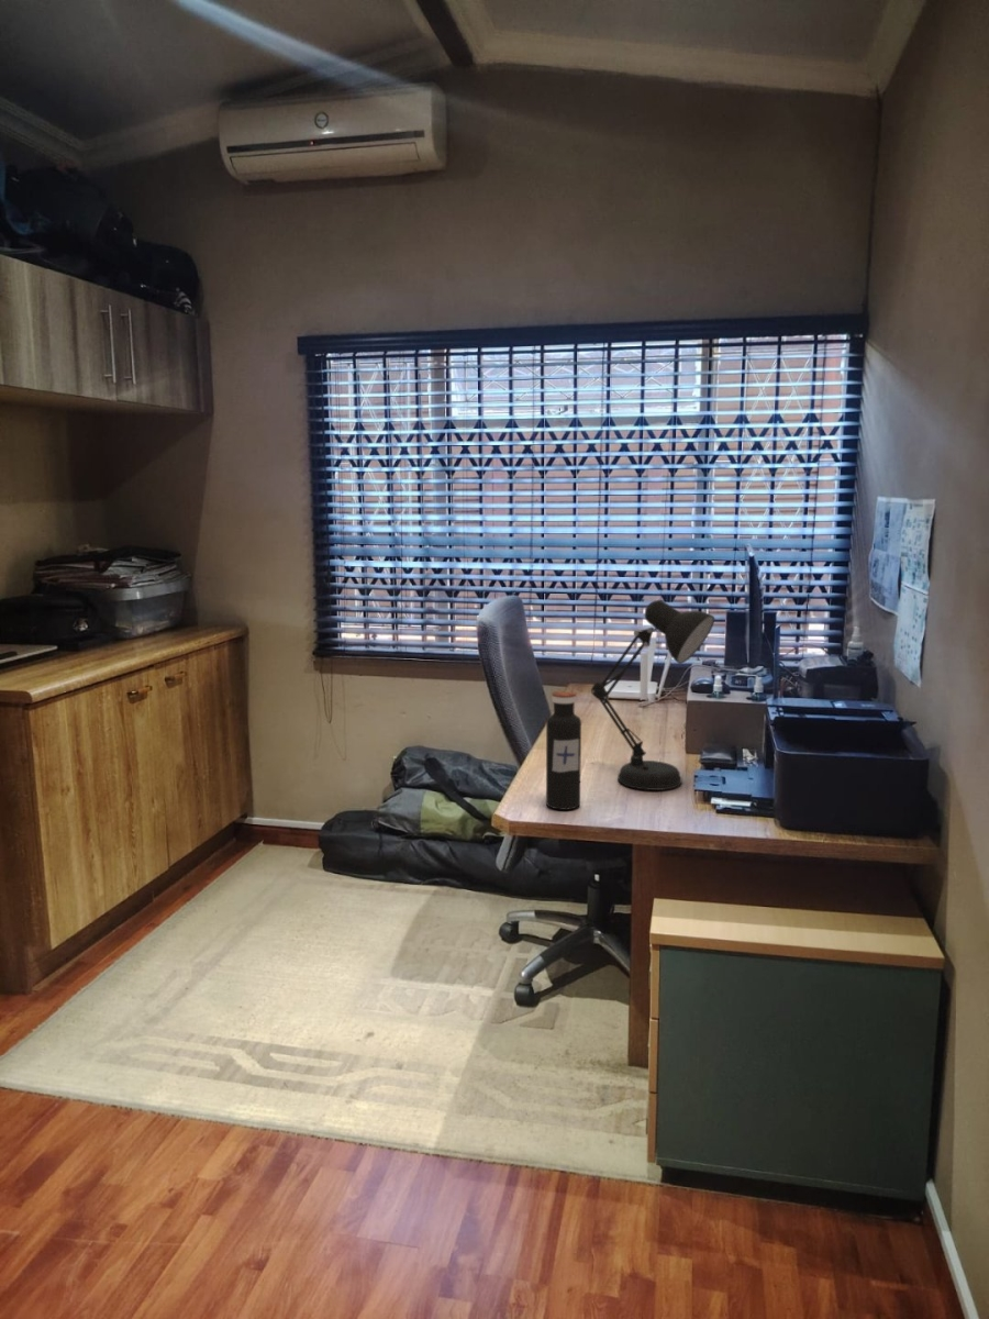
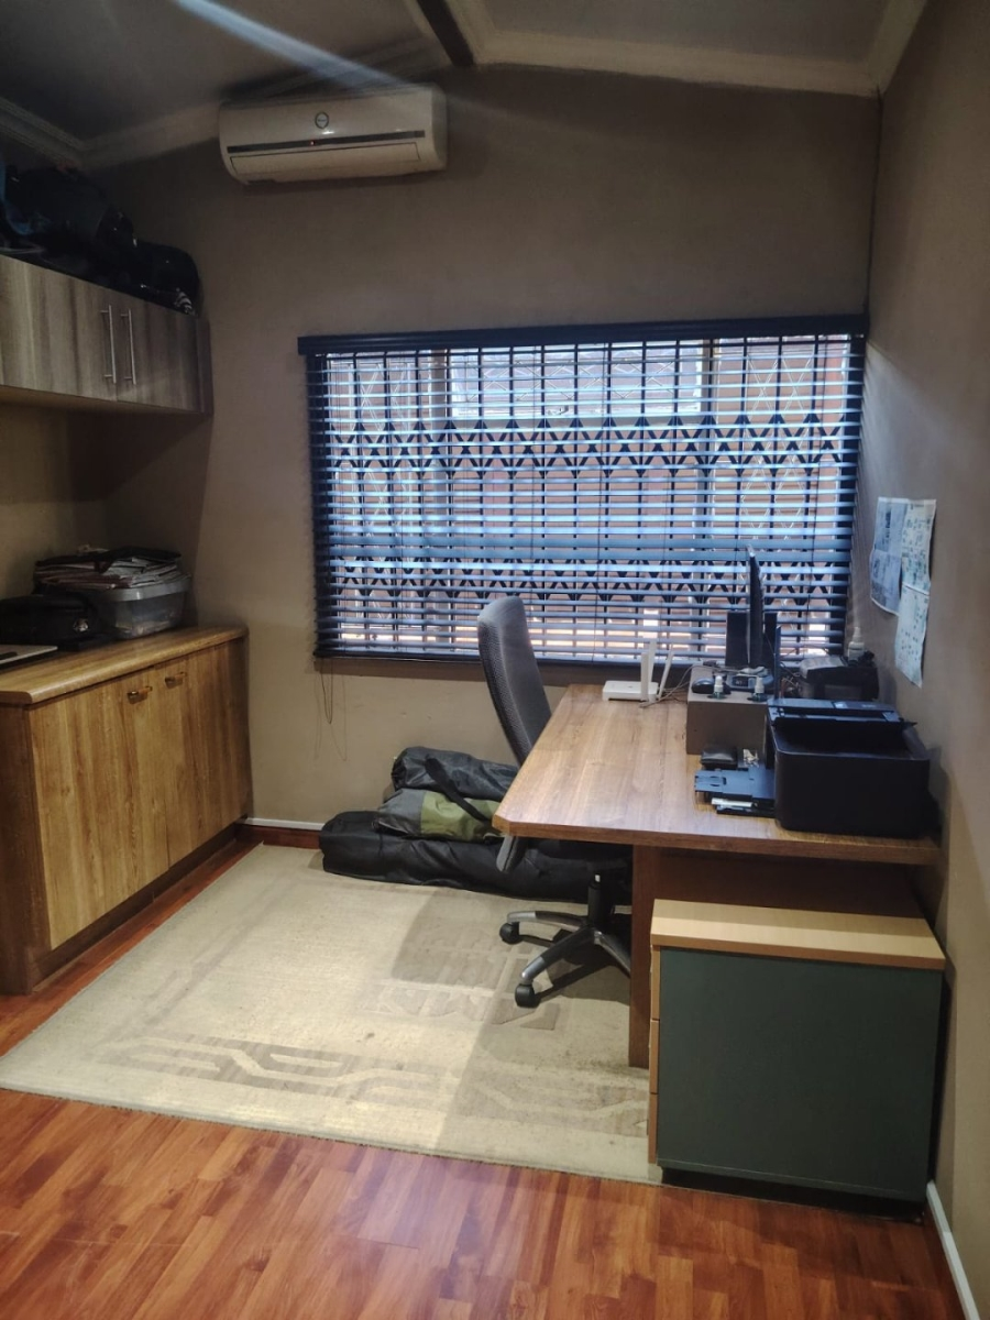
- desk lamp (626, 669)
- water bottle (563, 749)
